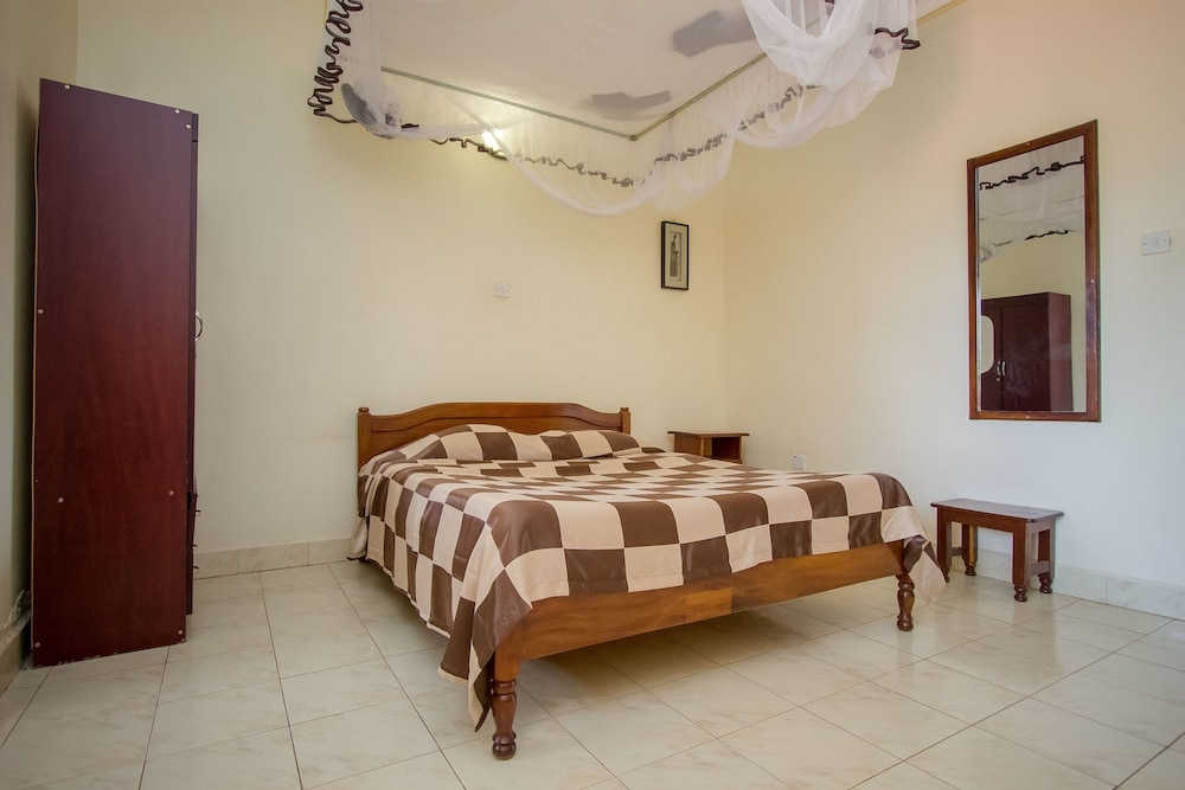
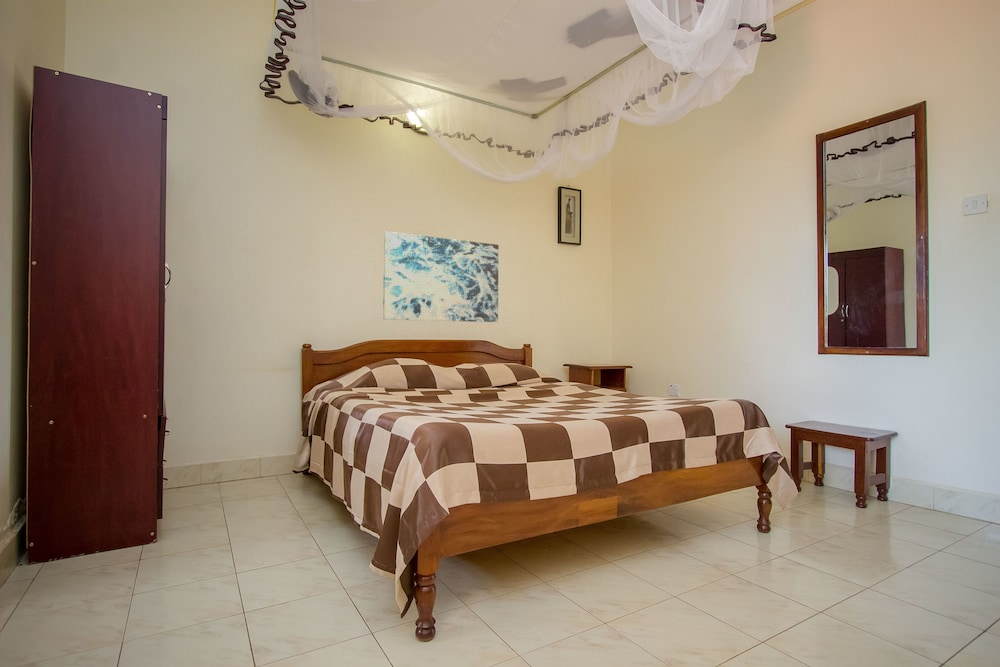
+ wall art (444, 279)
